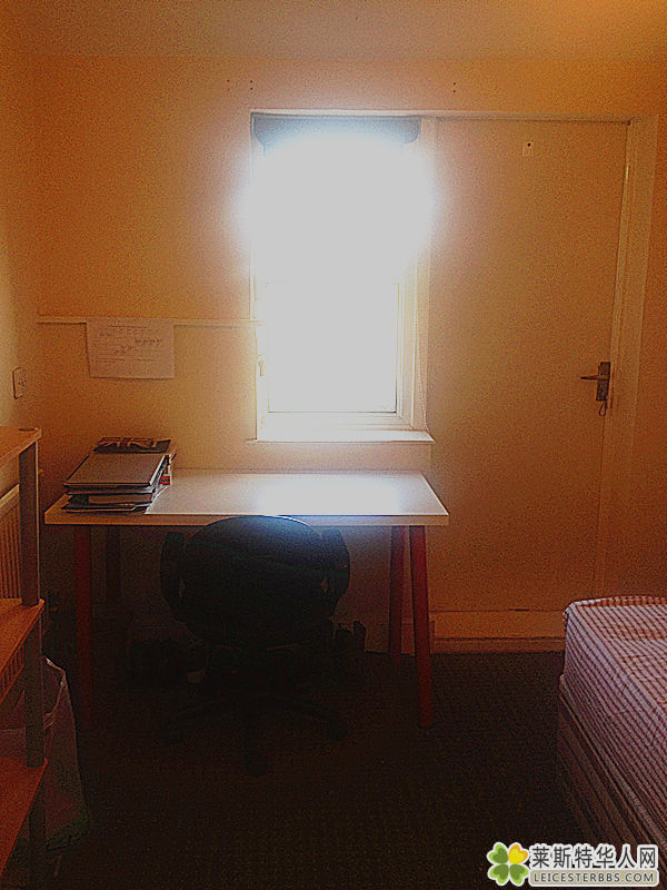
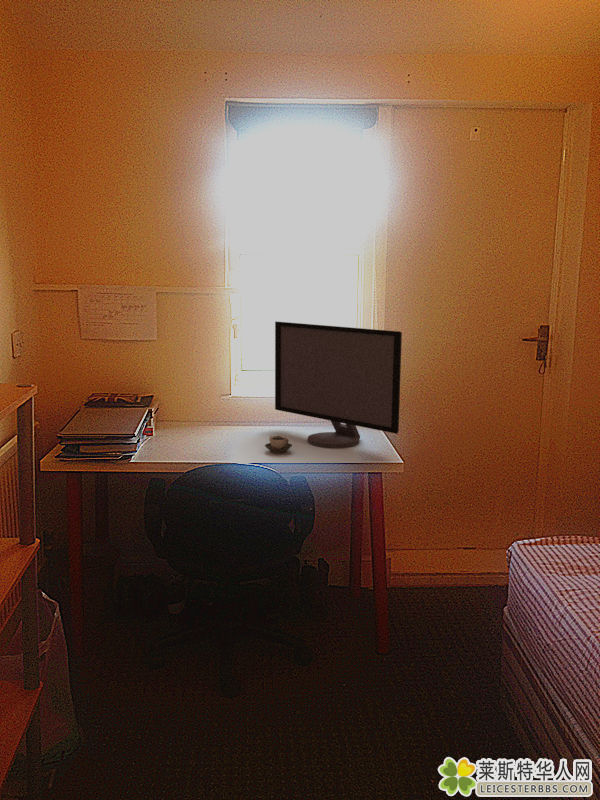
+ cup (278, 444)
+ computer monitor (334, 384)
